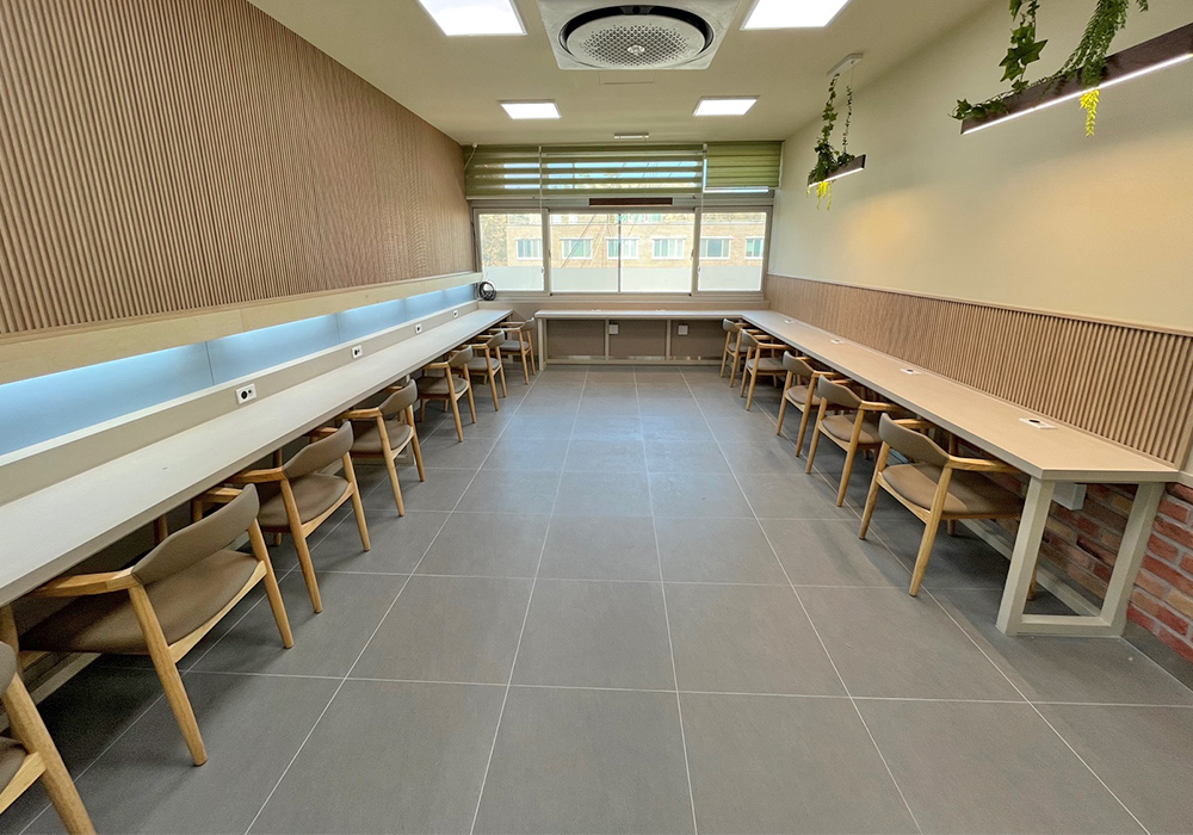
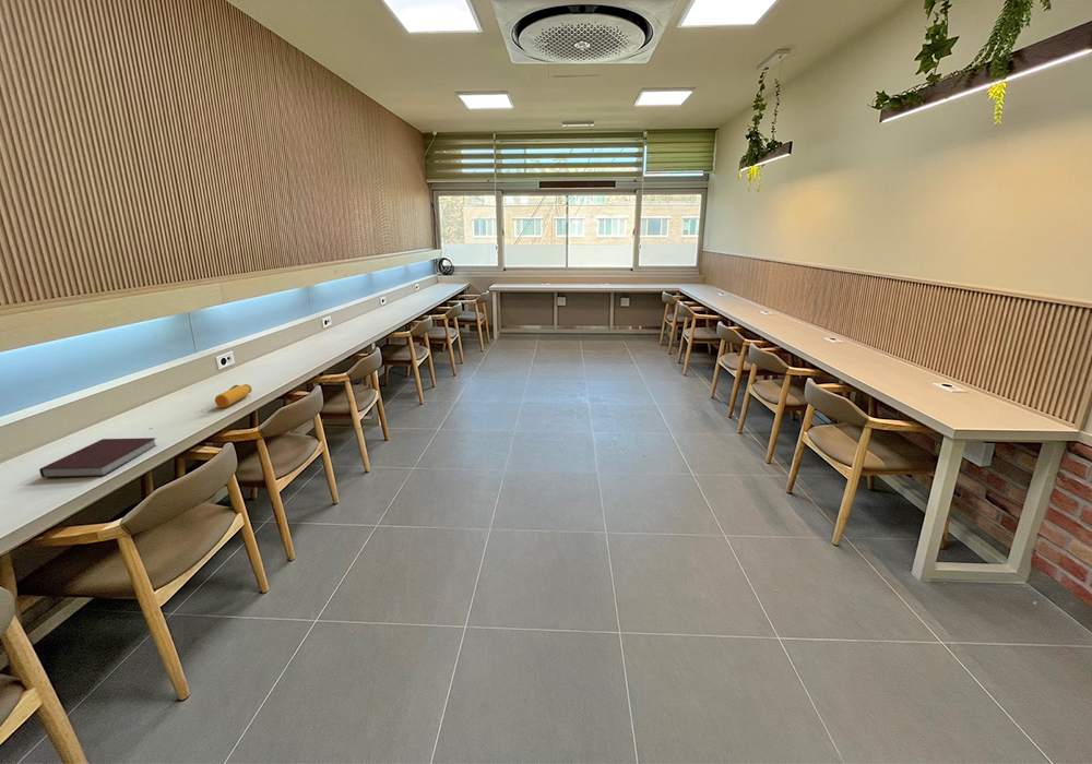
+ water bottle (232, 393)
+ notebook (103, 456)
